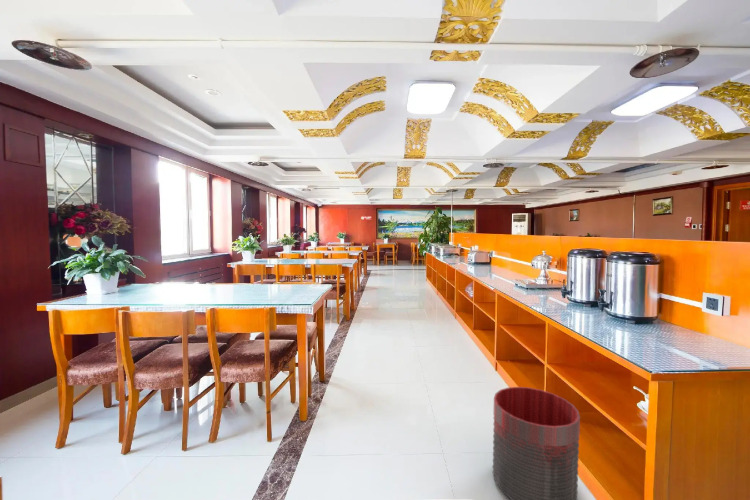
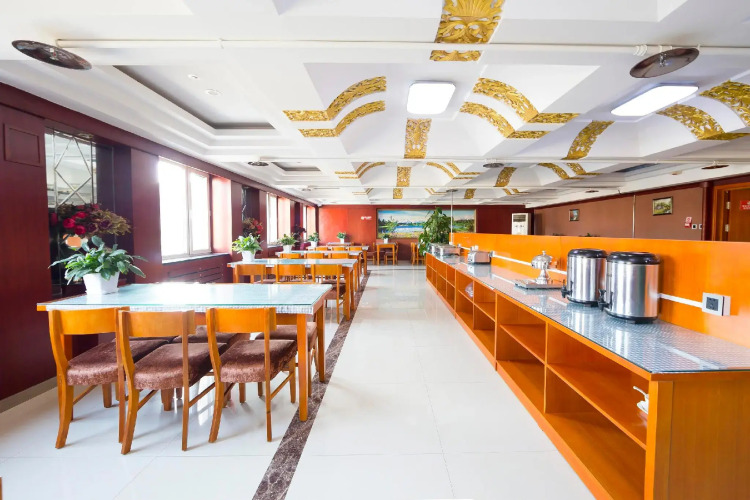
- trash can (533, 444)
